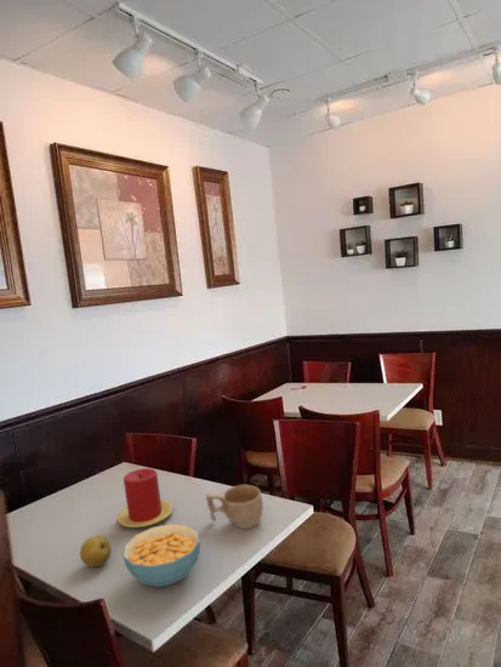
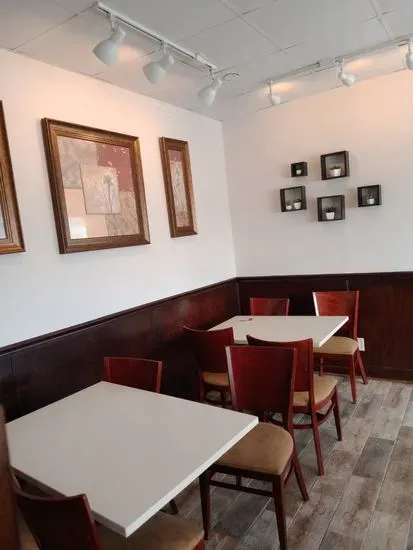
- candle (142, 495)
- fruit (95, 551)
- cup (235, 507)
- cereal bowl (164, 560)
